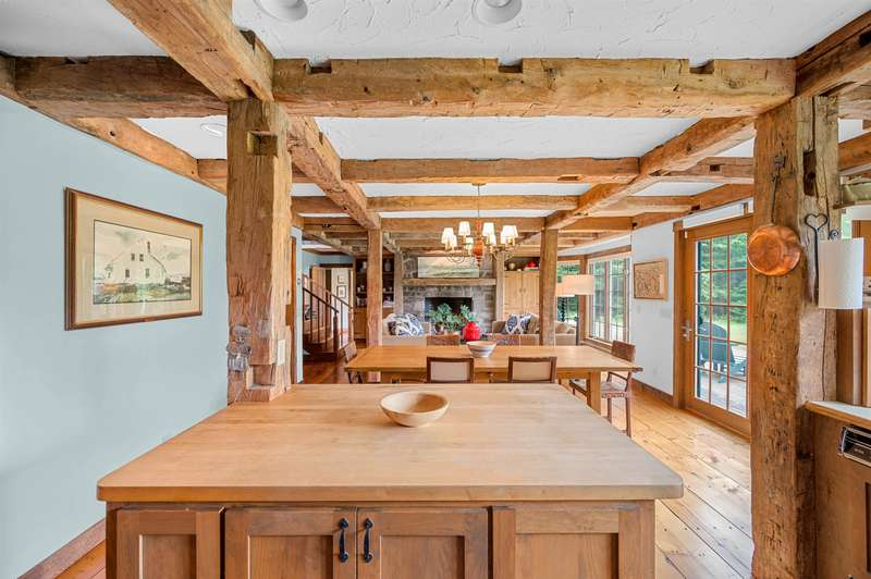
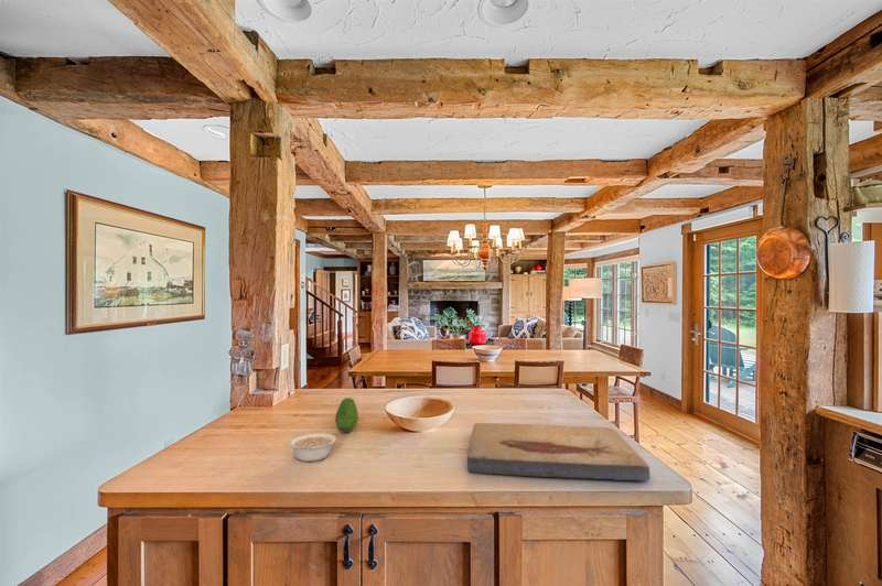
+ legume (314, 446)
+ fruit (346, 414)
+ fish fossil (548, 447)
